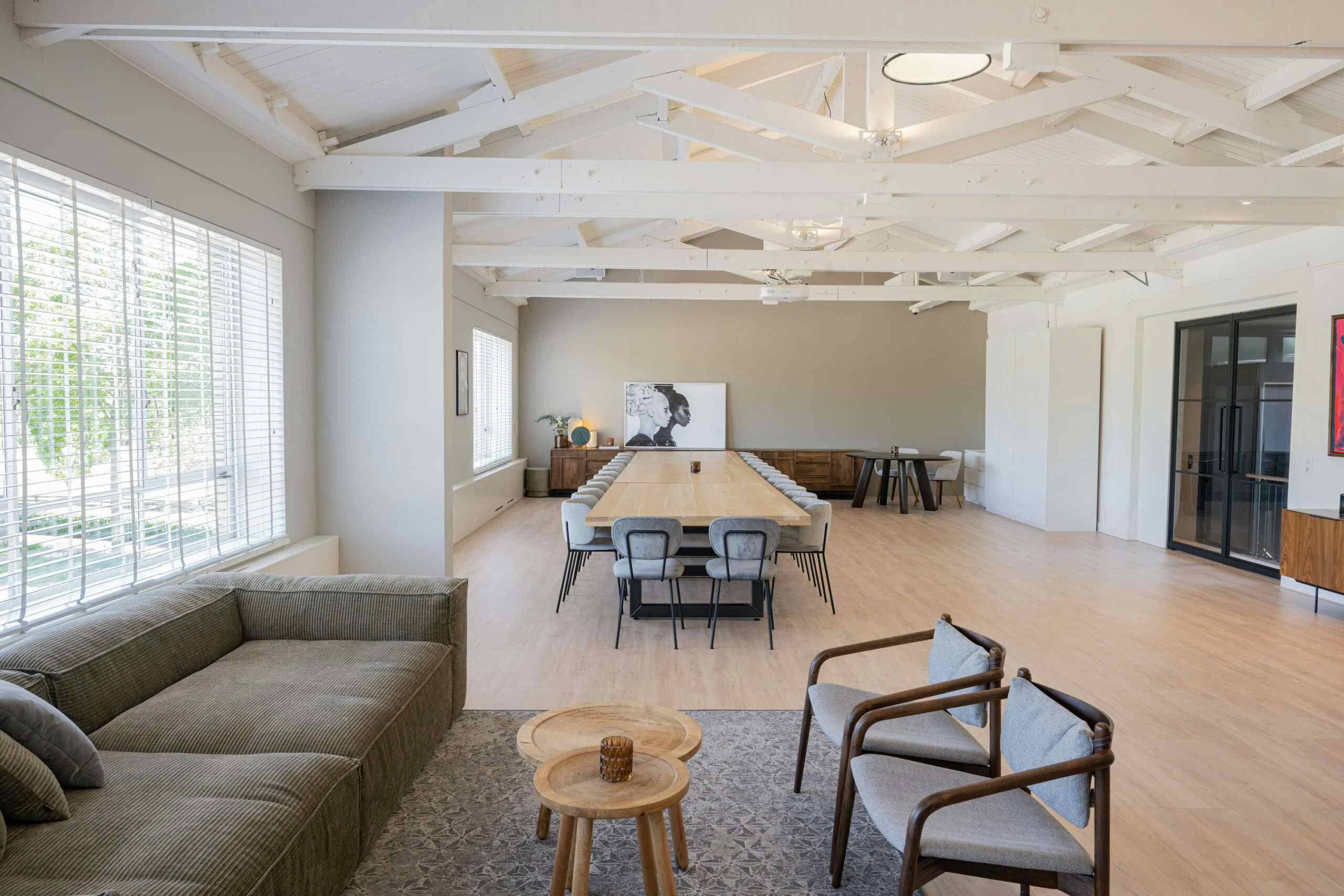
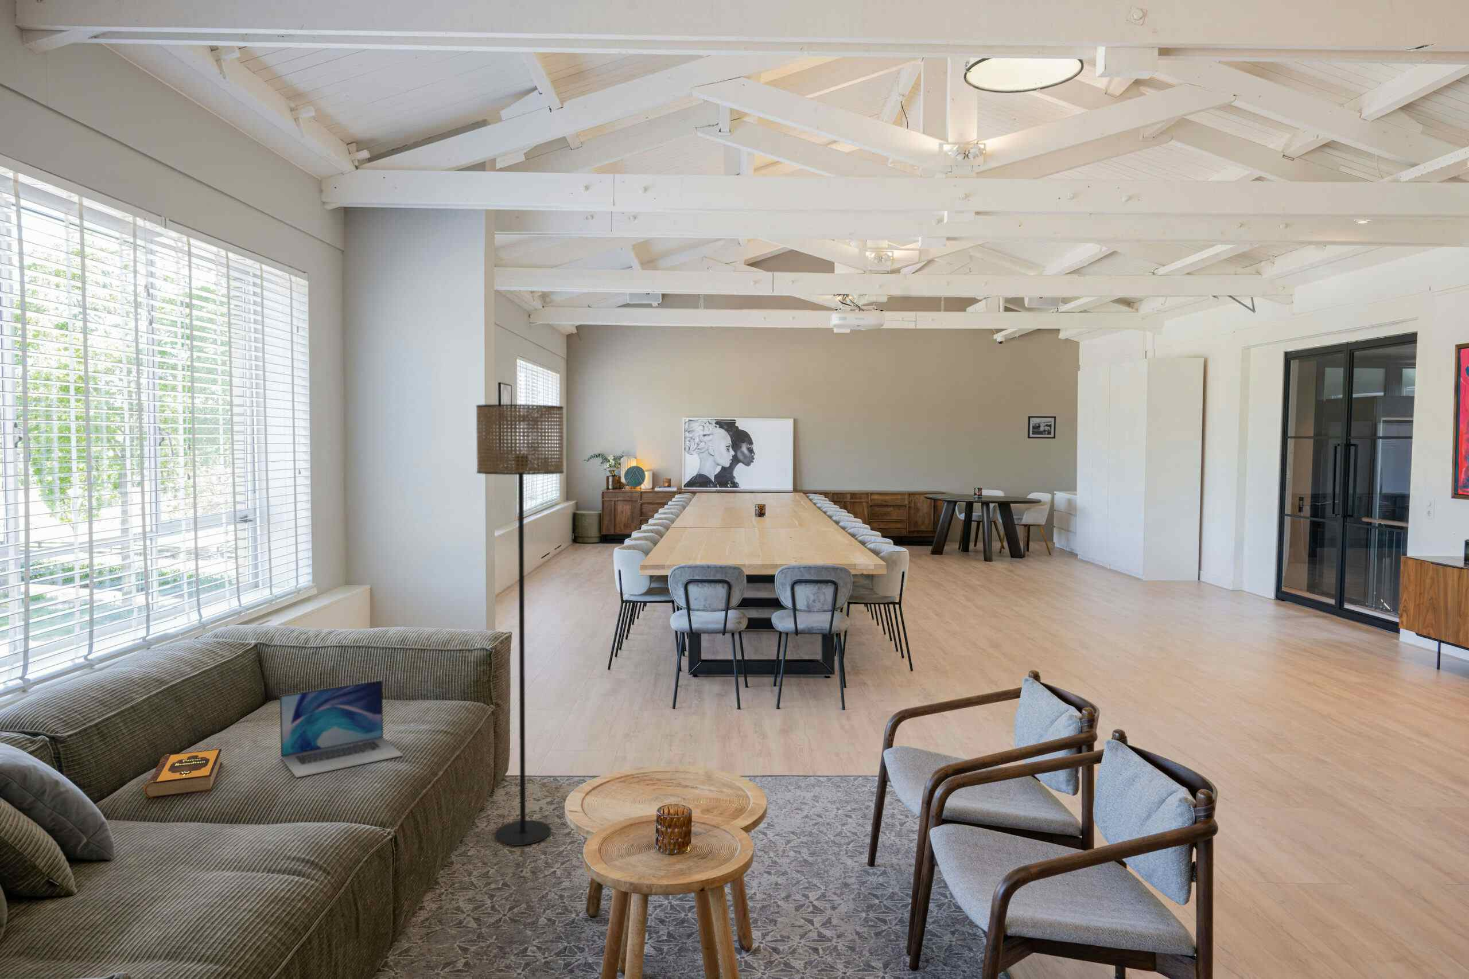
+ hardback book (185, 772)
+ laptop (341, 726)
+ floor lamp (521, 623)
+ picture frame (1042, 427)
